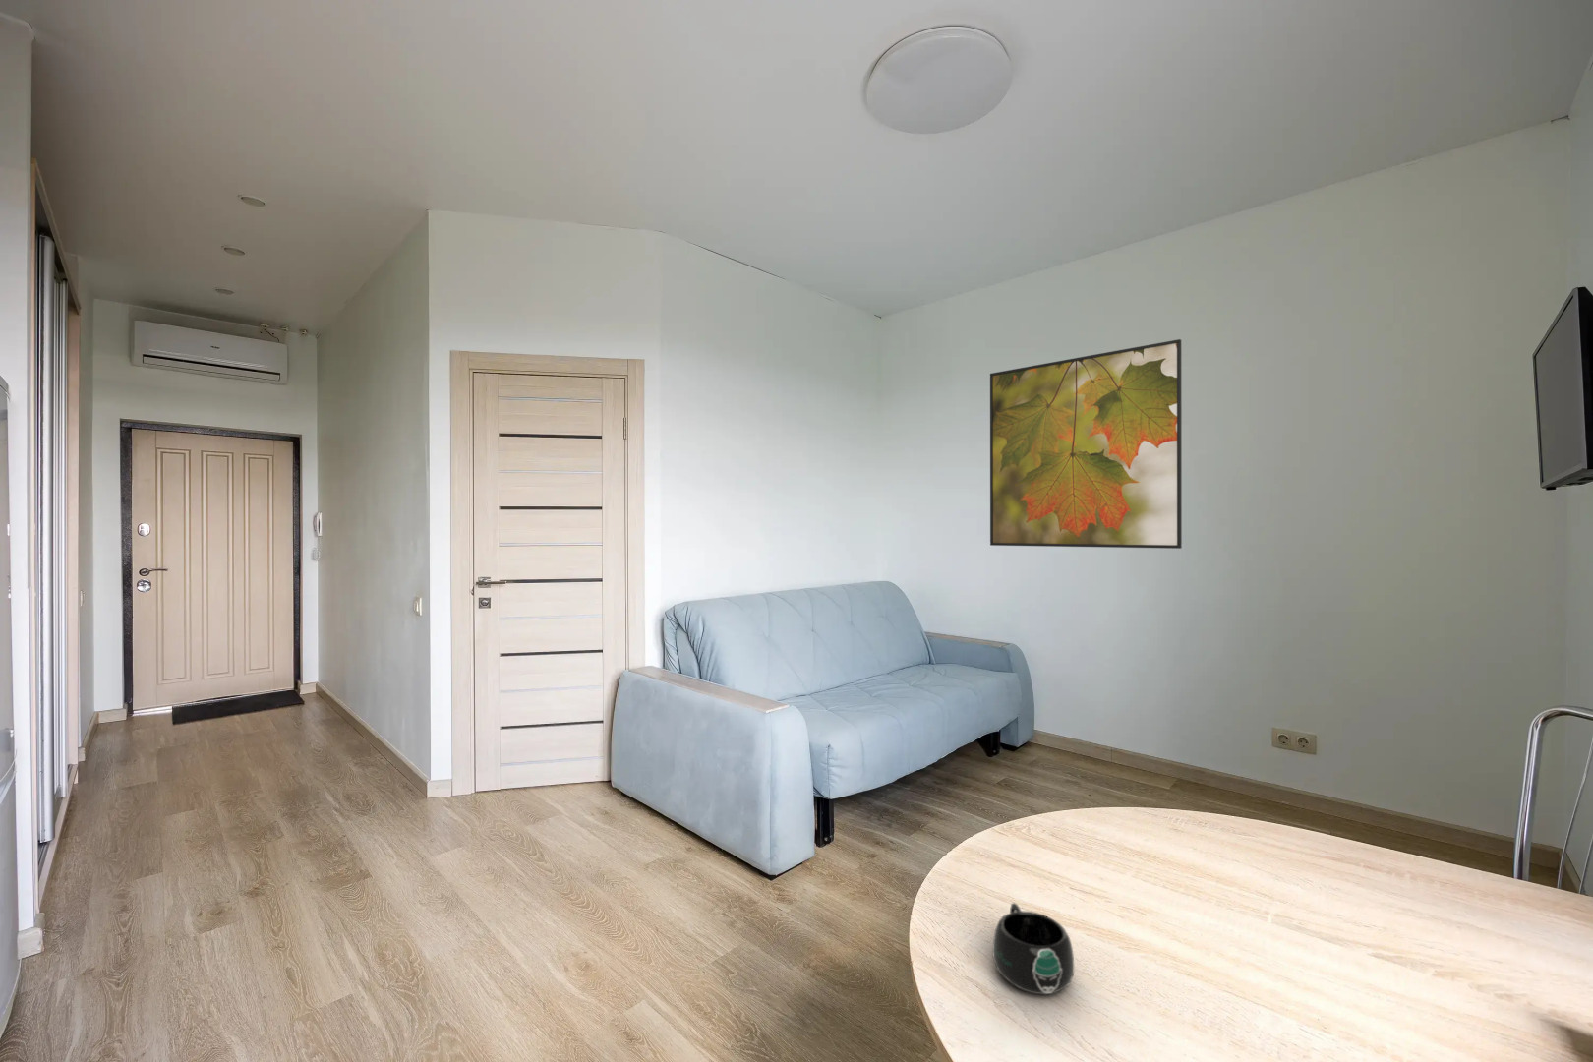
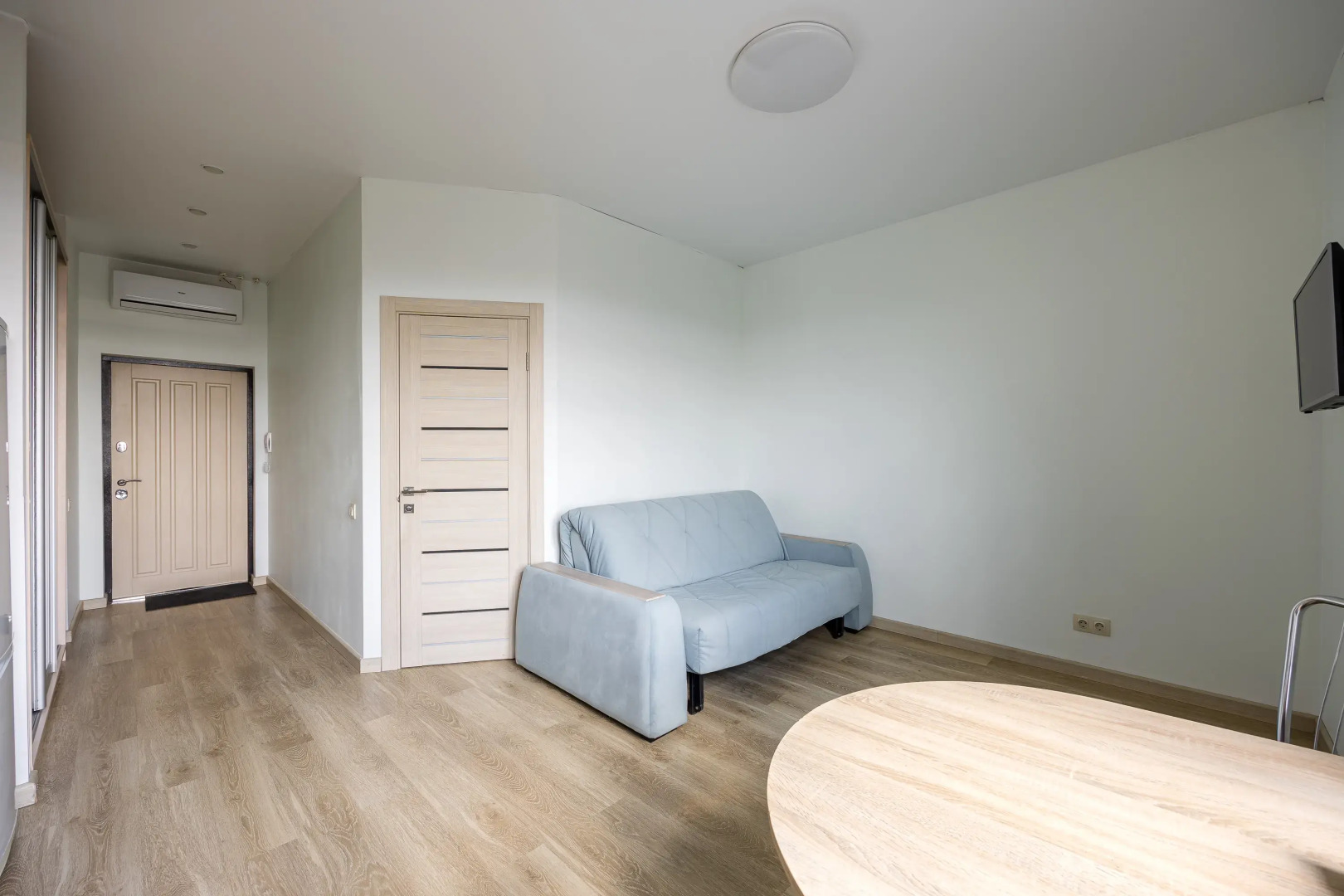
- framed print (1076, 453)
- mug (1029, 945)
